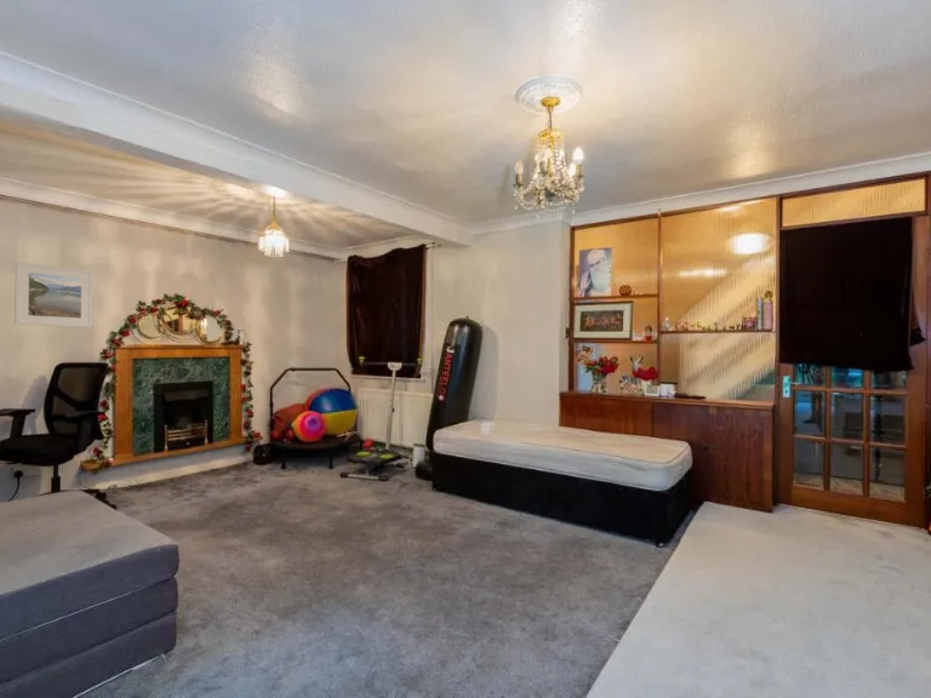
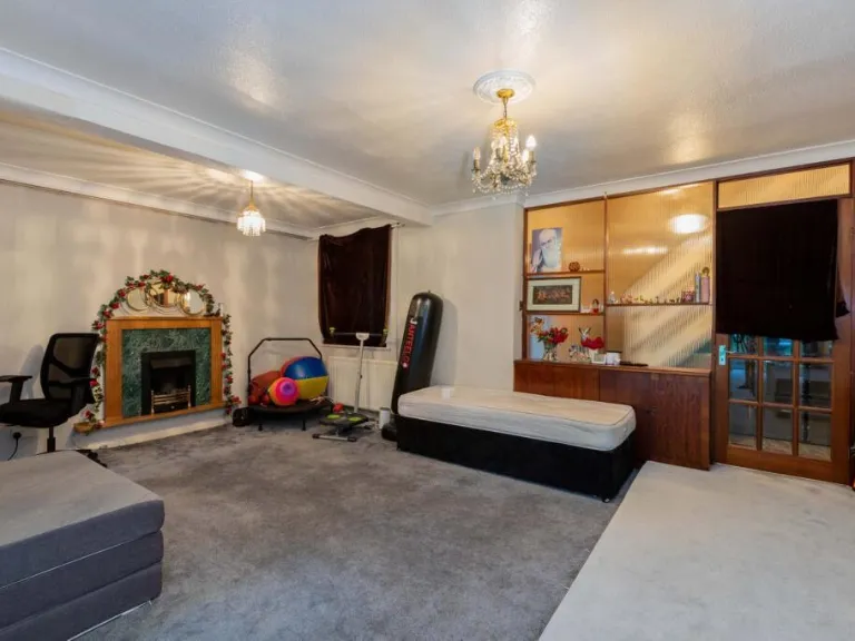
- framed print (55, 296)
